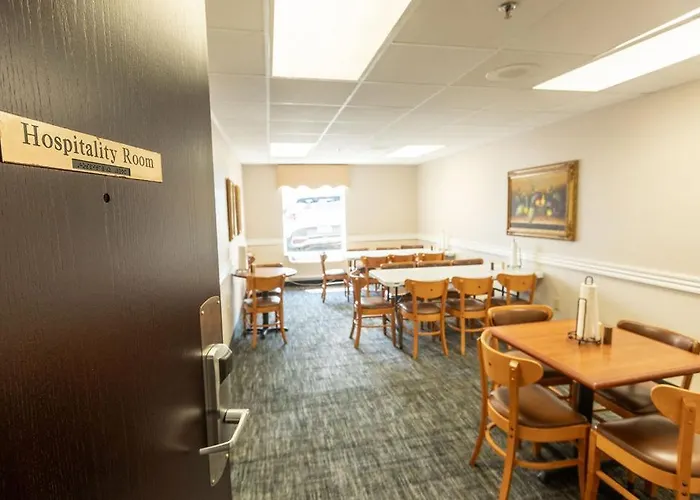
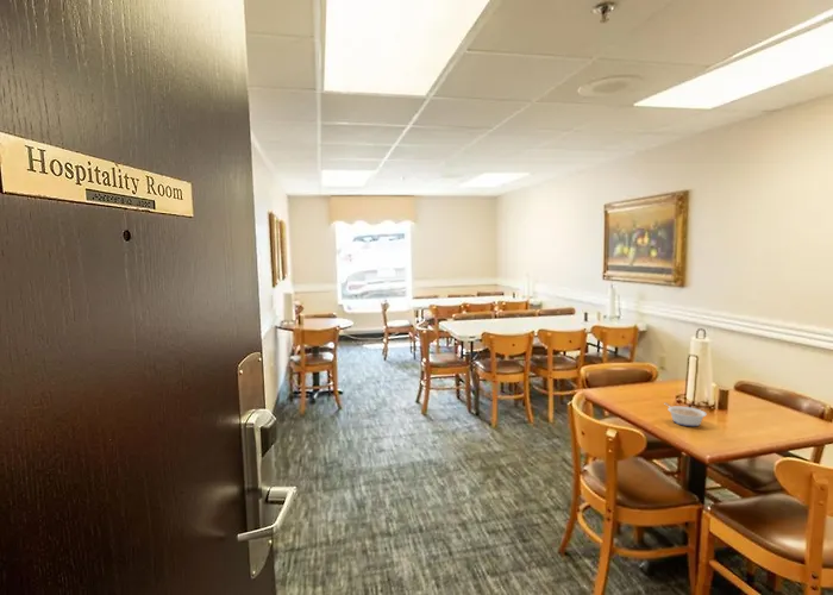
+ legume (684, 415)
